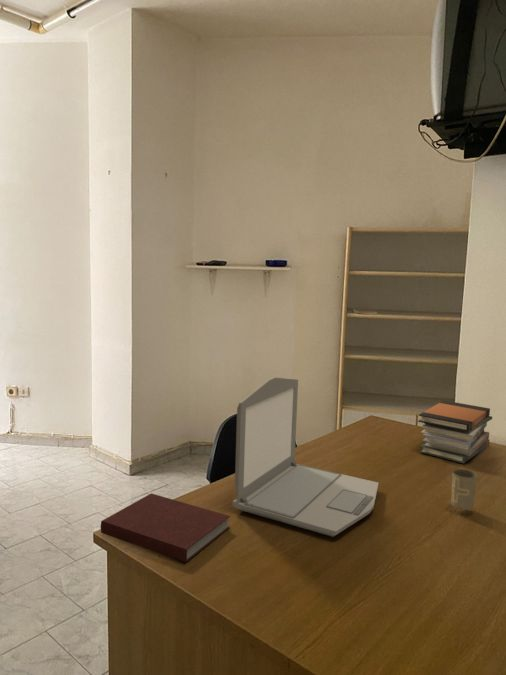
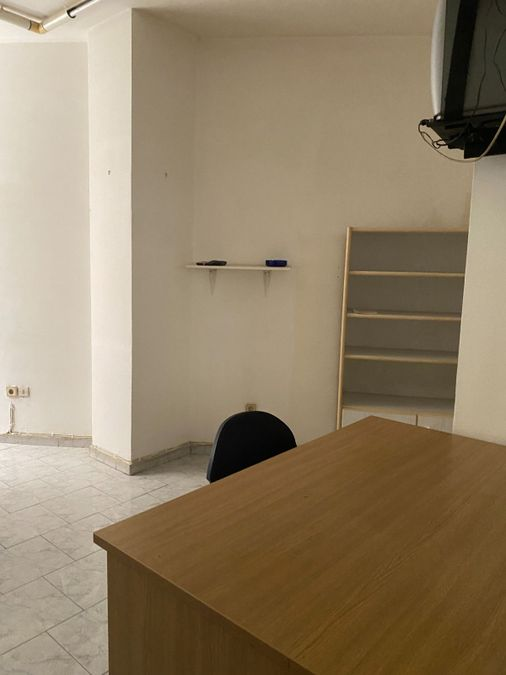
- book stack (455, 430)
- bottle (465, 472)
- laptop (295, 441)
- notebook (166, 524)
